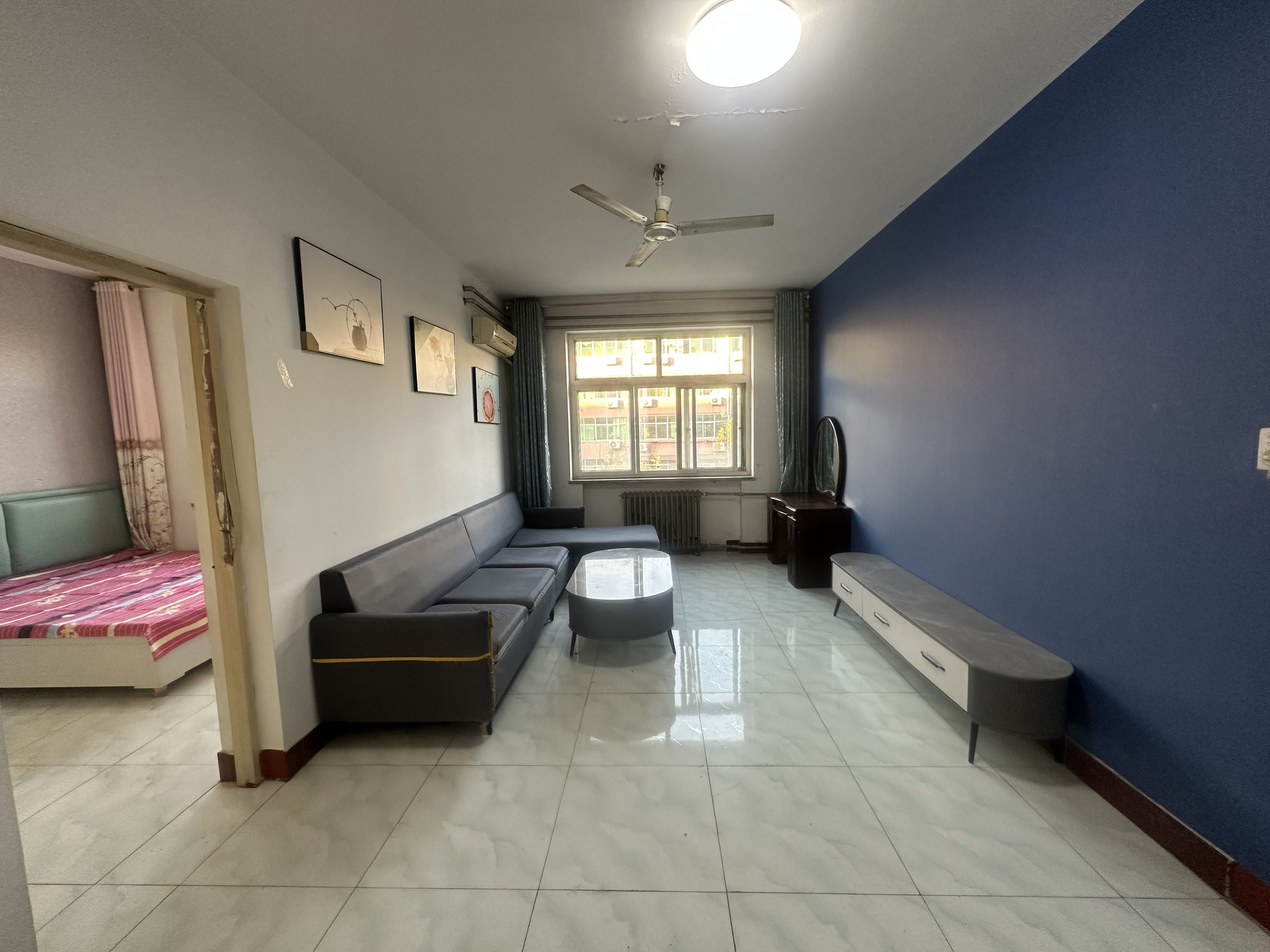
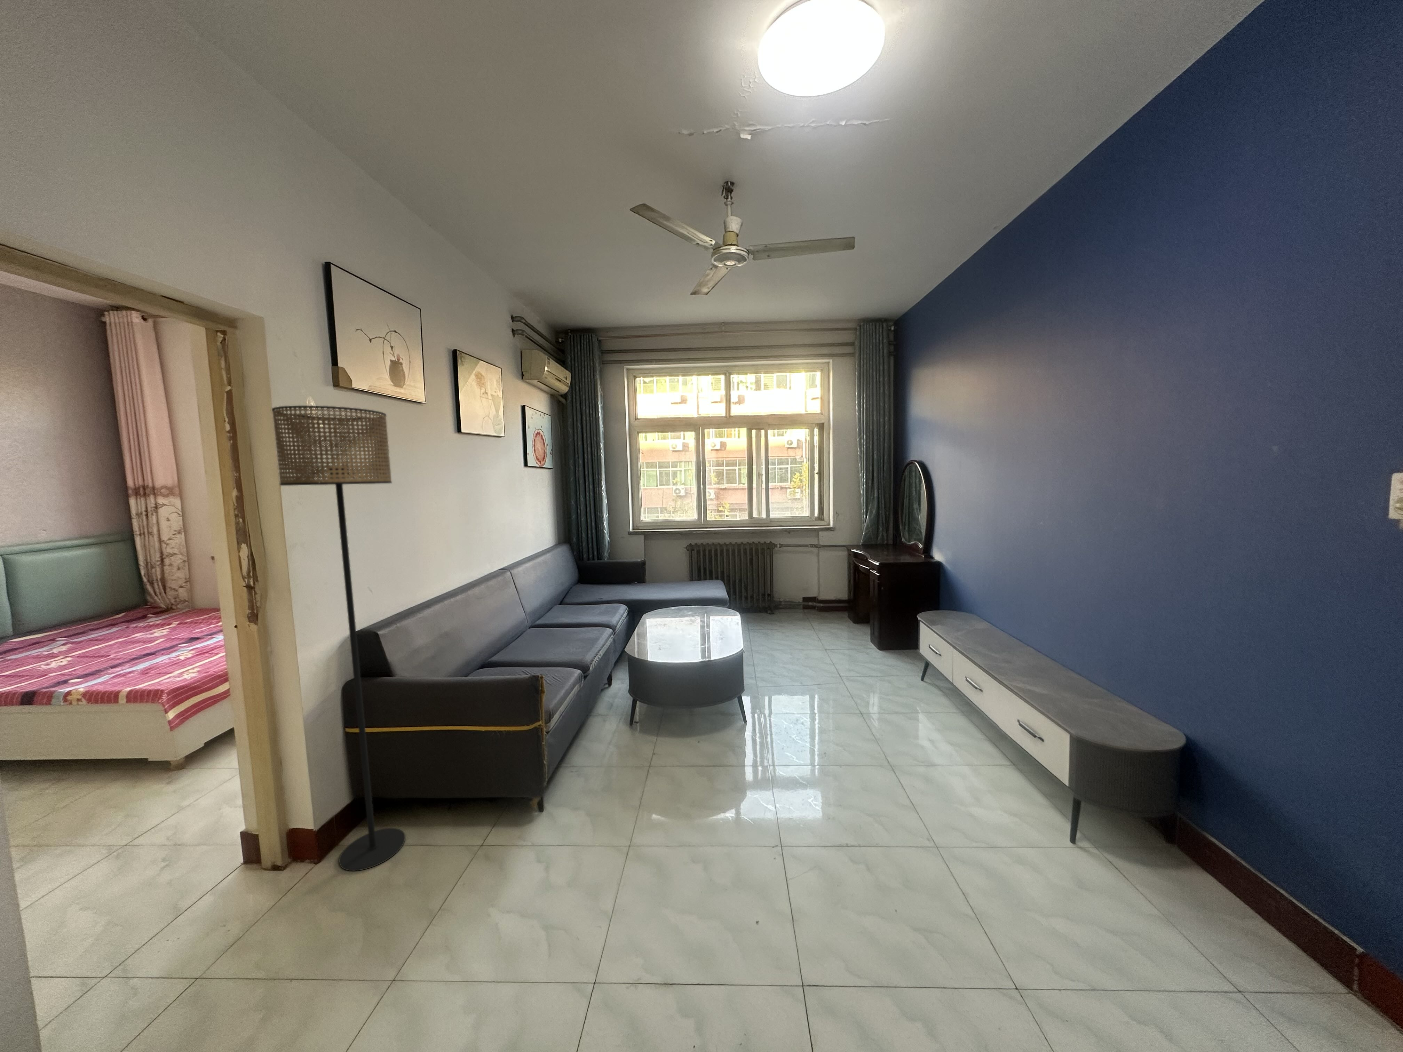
+ floor lamp (354, 640)
